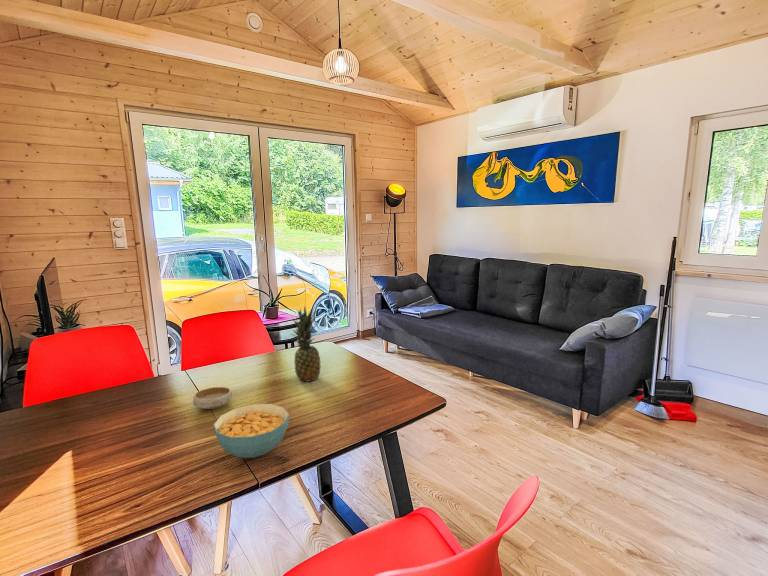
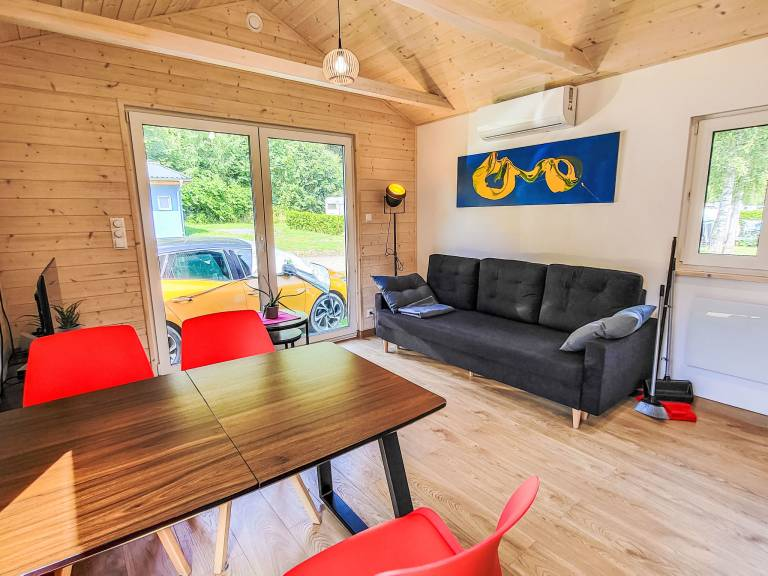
- fruit (305, 343)
- bowl (212, 398)
- cereal bowl (253, 435)
